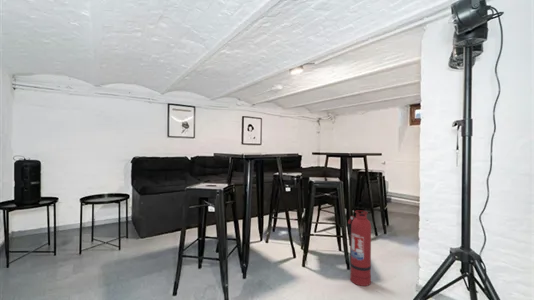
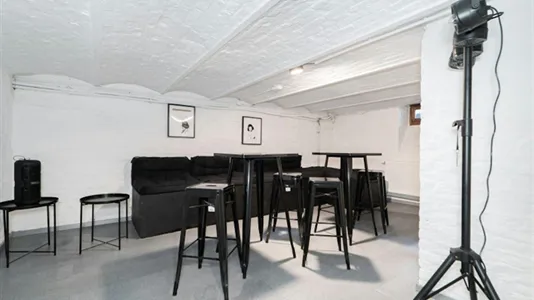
- fire extinguisher (358, 245)
